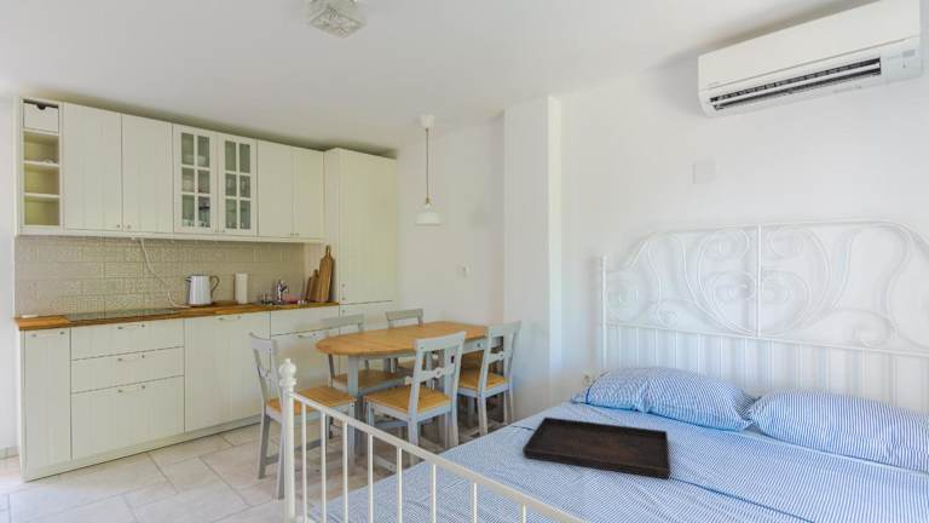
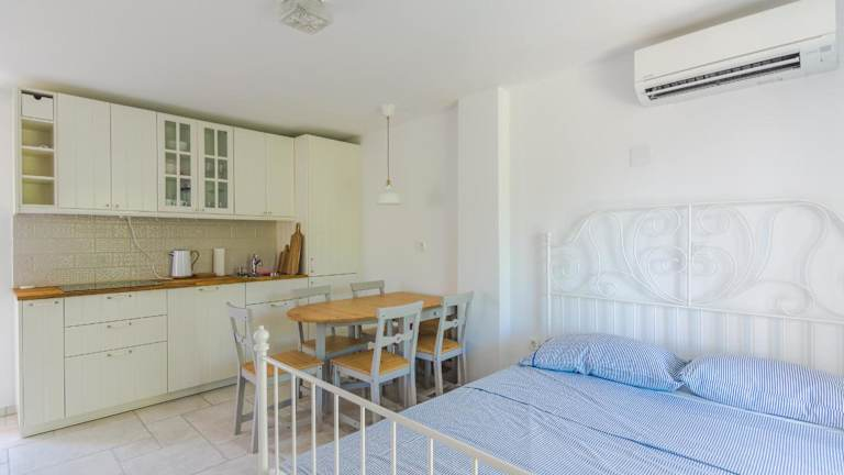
- serving tray (598, 443)
